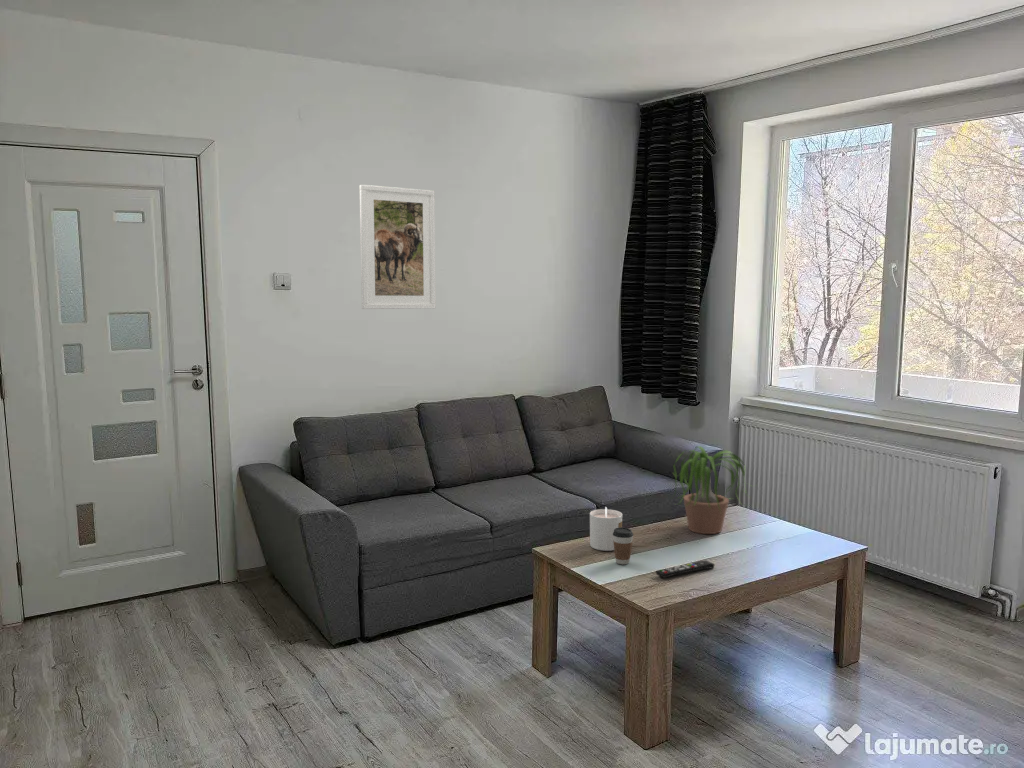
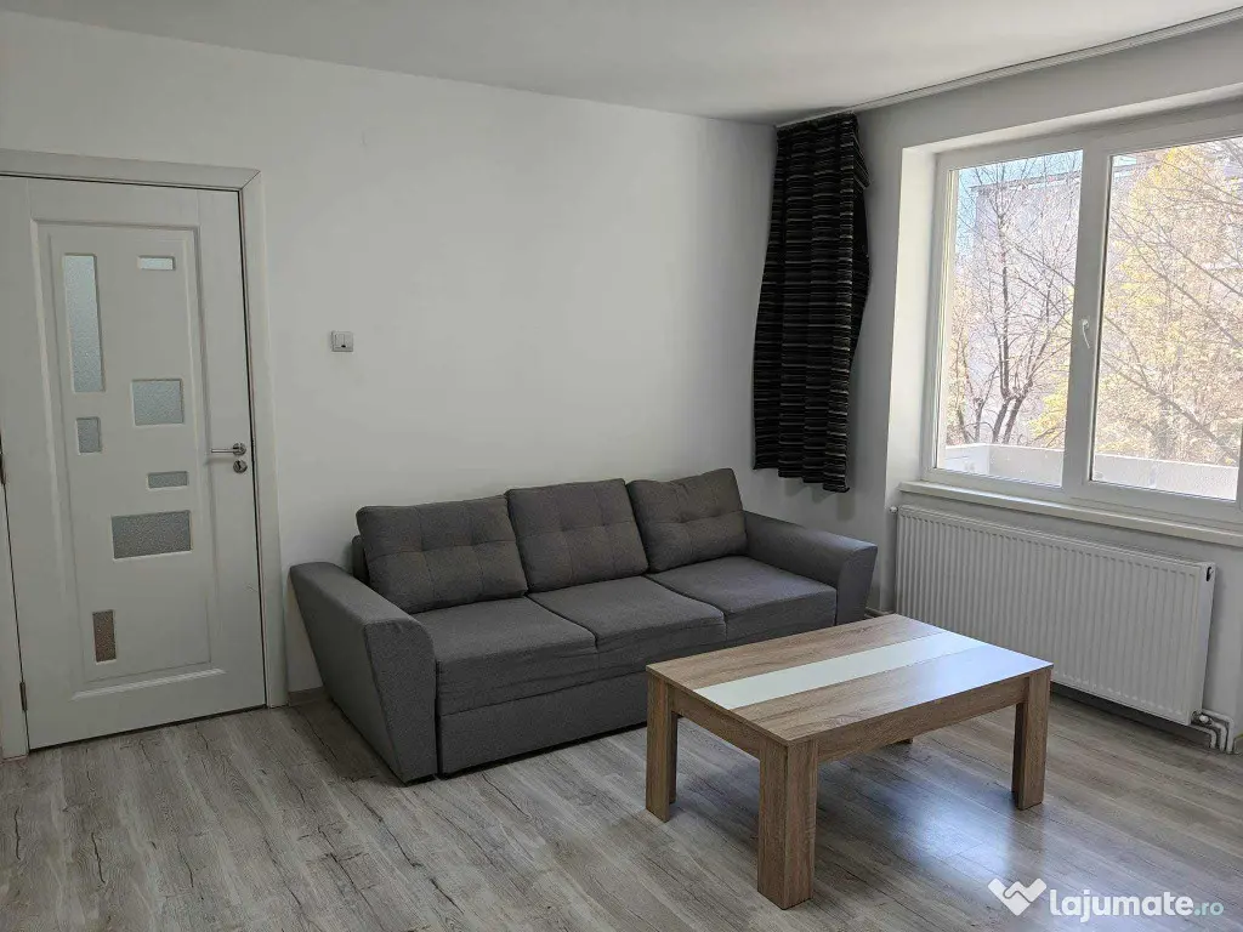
- remote control (685, 568)
- potted plant (715, 491)
- candle (605, 526)
- coffee cup (622, 546)
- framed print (398, 248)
